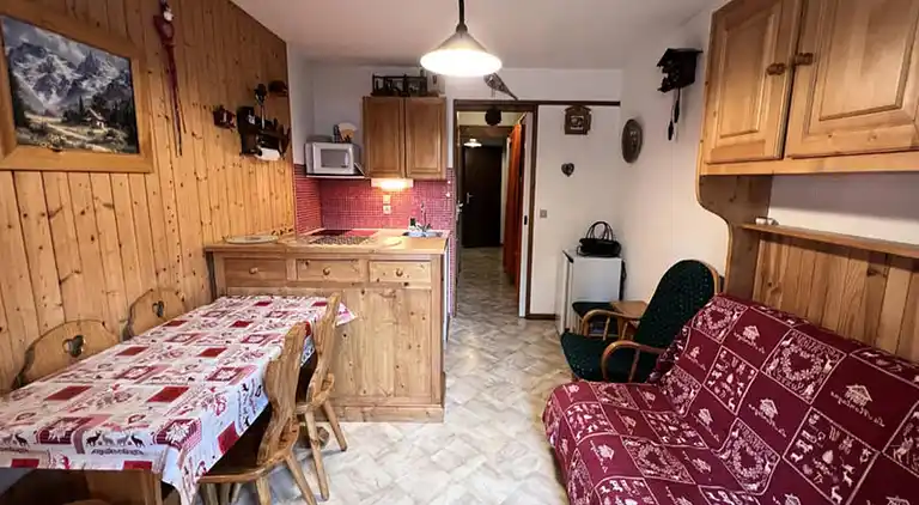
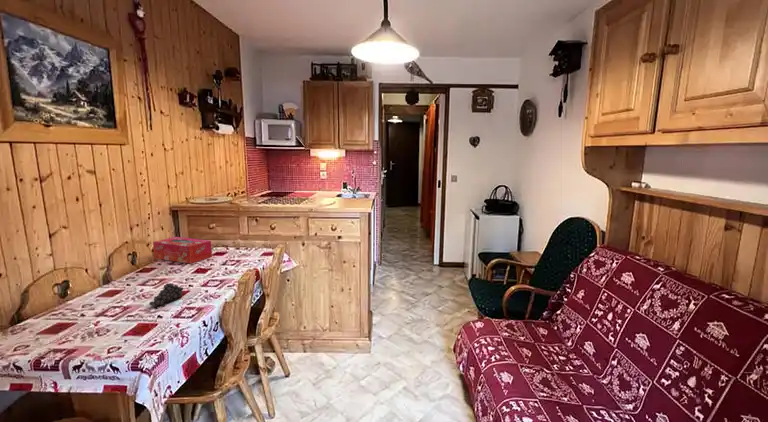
+ tissue box (182, 249)
+ fruit (167, 292)
